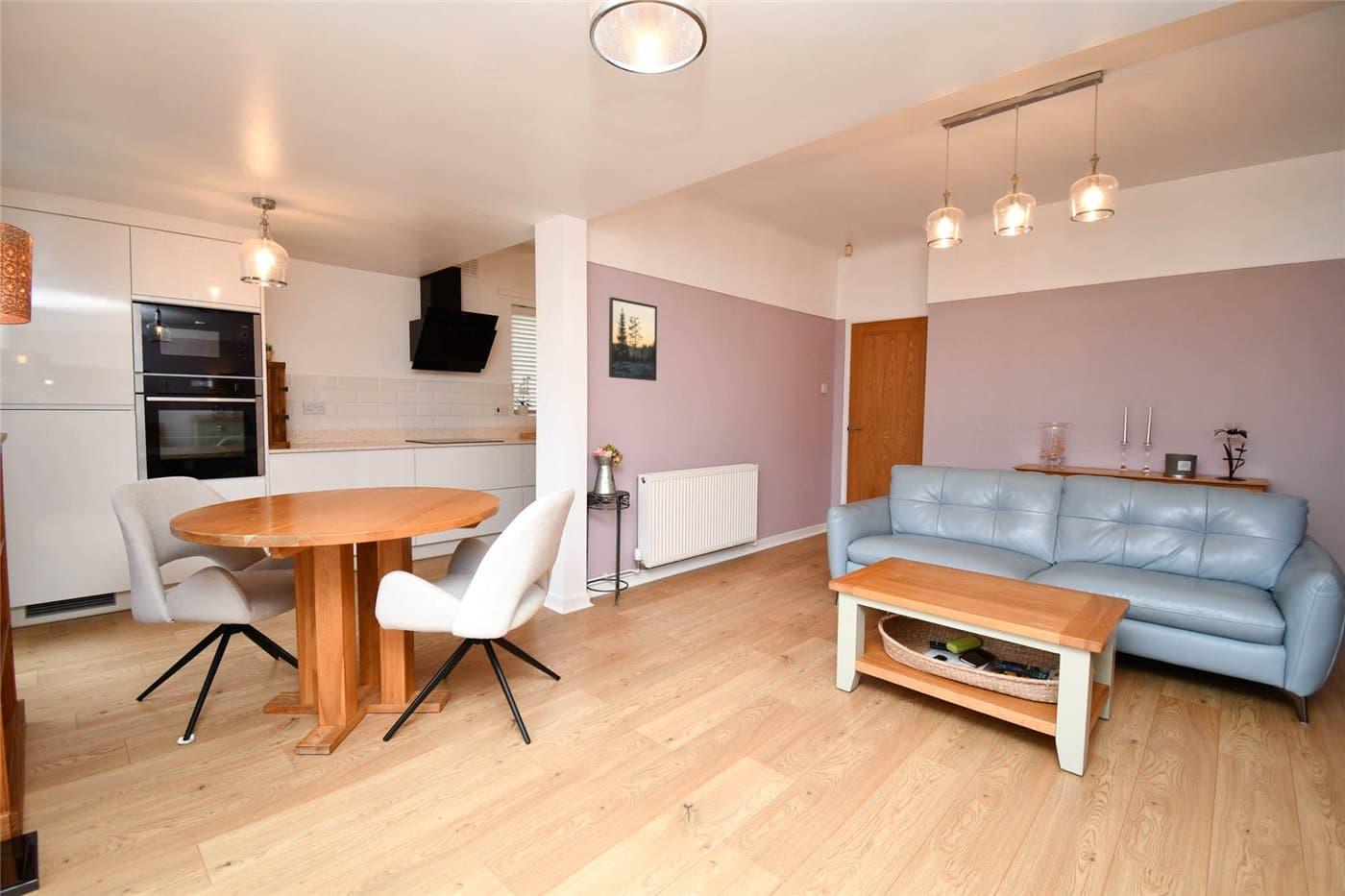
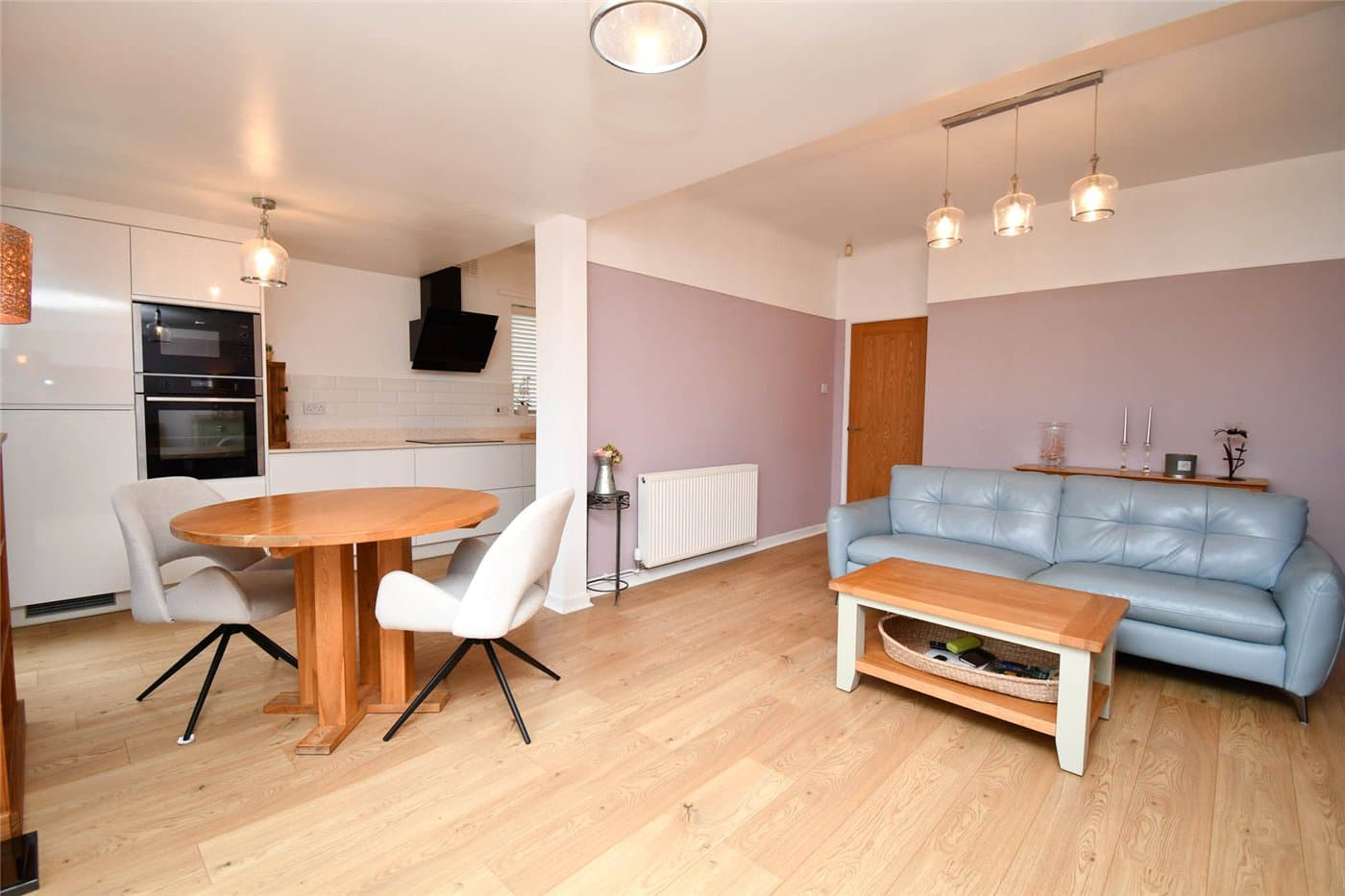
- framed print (633, 340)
